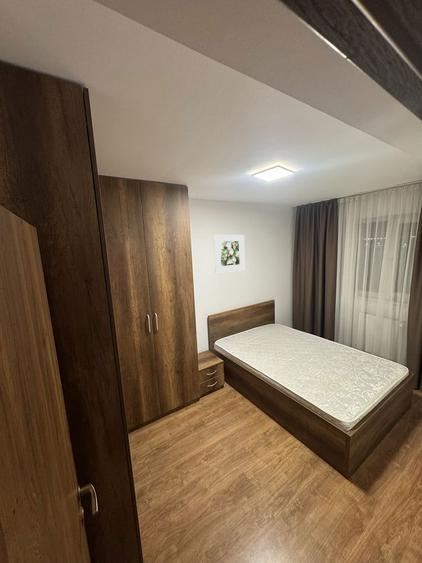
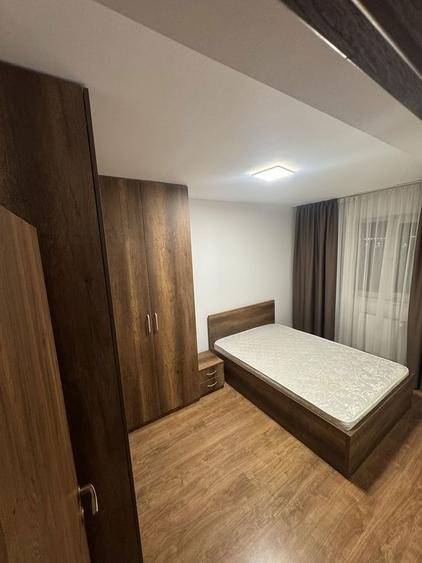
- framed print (230, 253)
